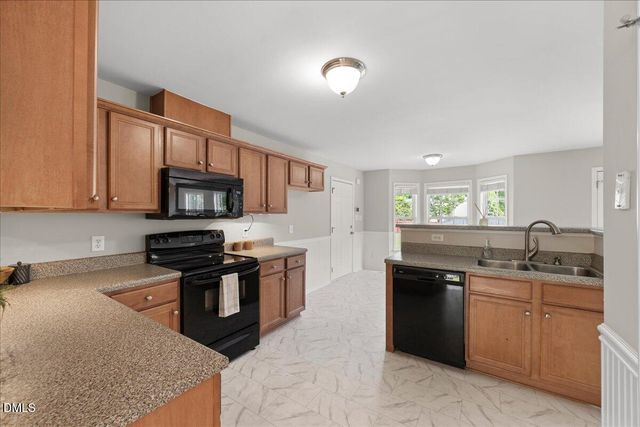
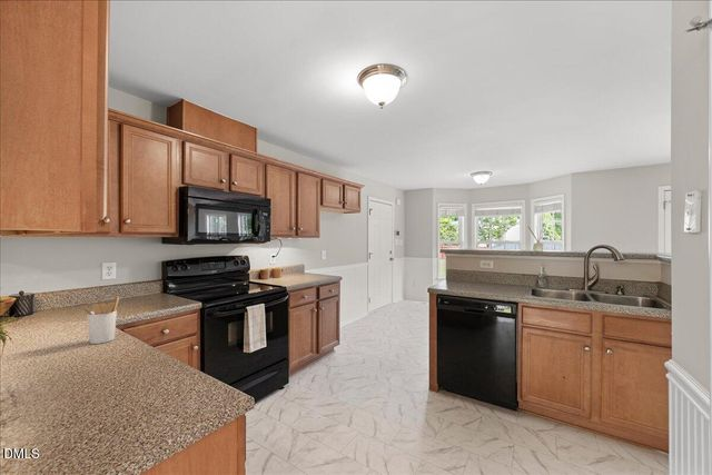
+ utensil holder (102, 320)
